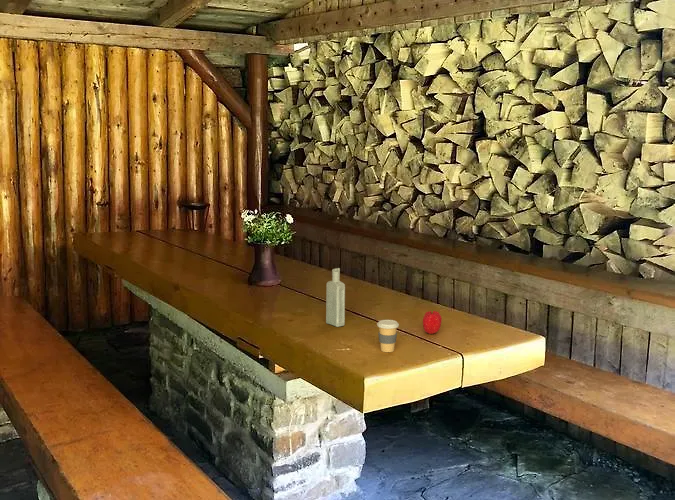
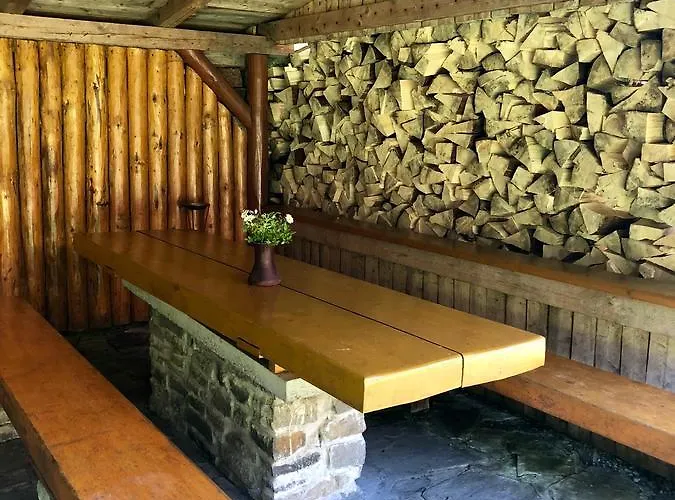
- fruit (431, 321)
- coffee cup (387, 336)
- bottle (335, 296)
